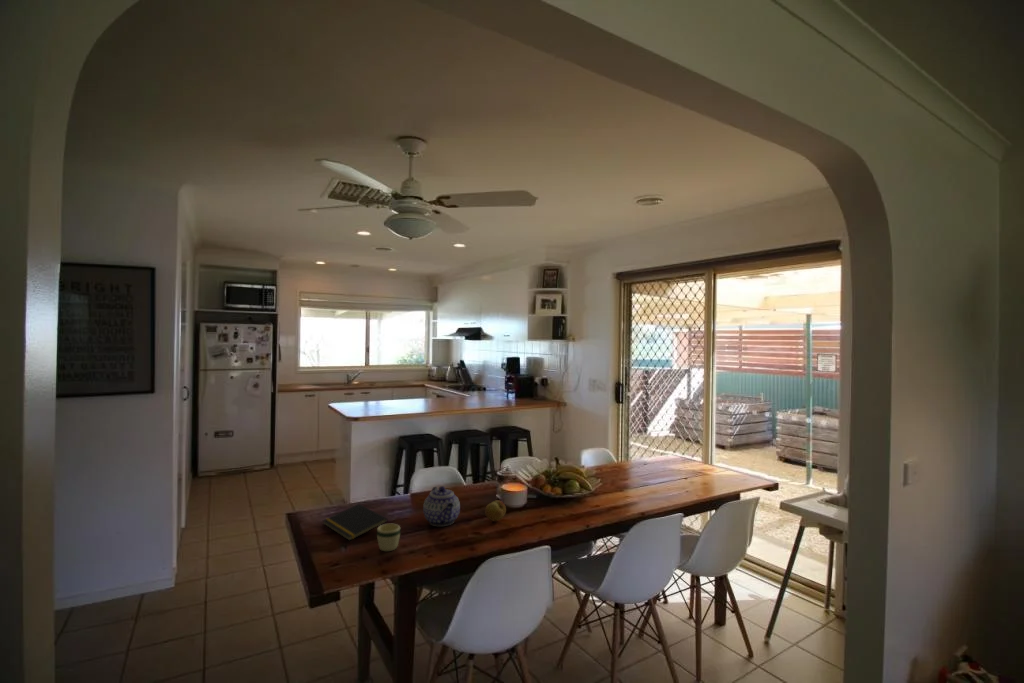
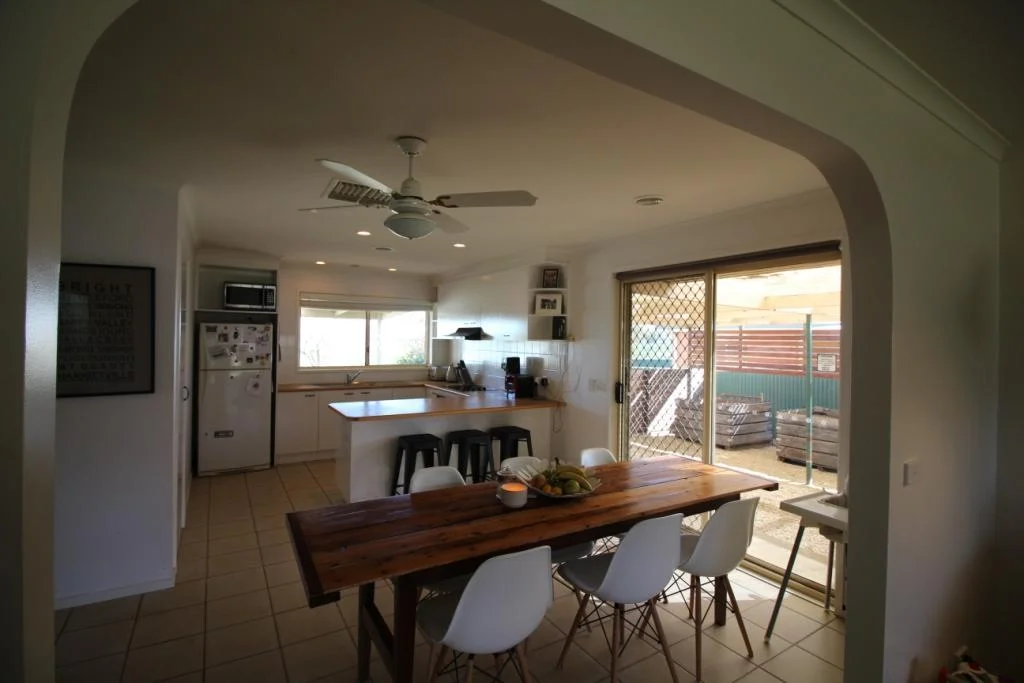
- fruit (495, 510)
- mug (386, 535)
- notepad (354, 521)
- teapot (441, 504)
